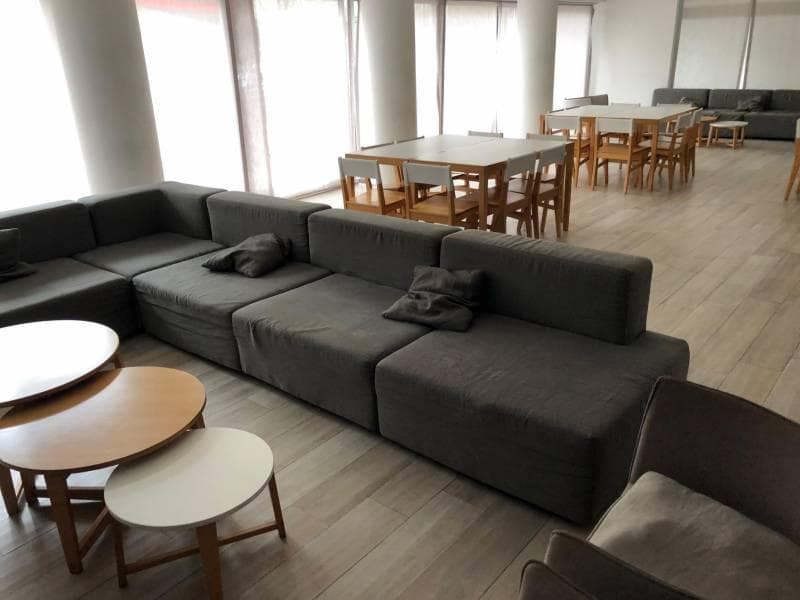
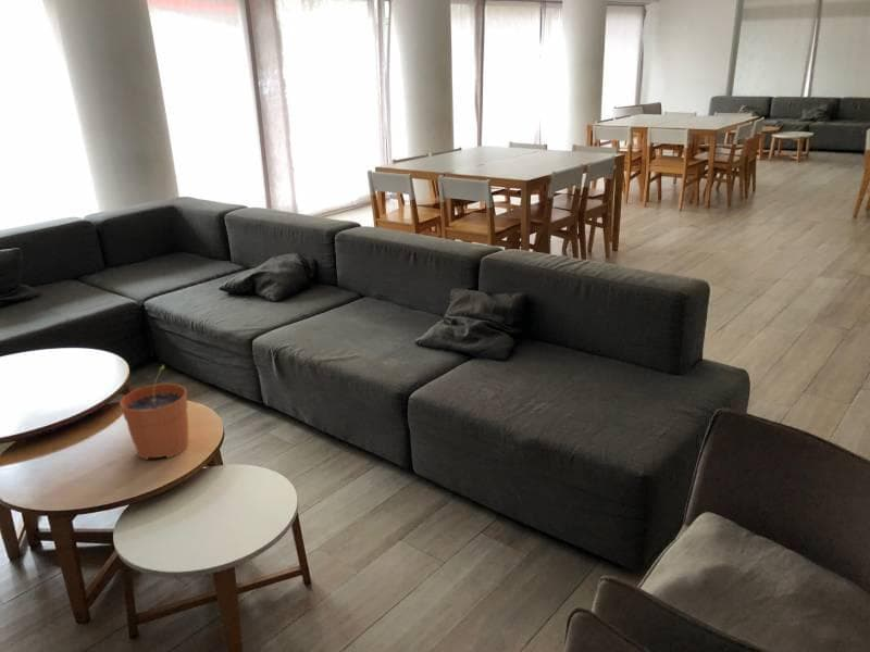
+ plant pot (156, 409)
